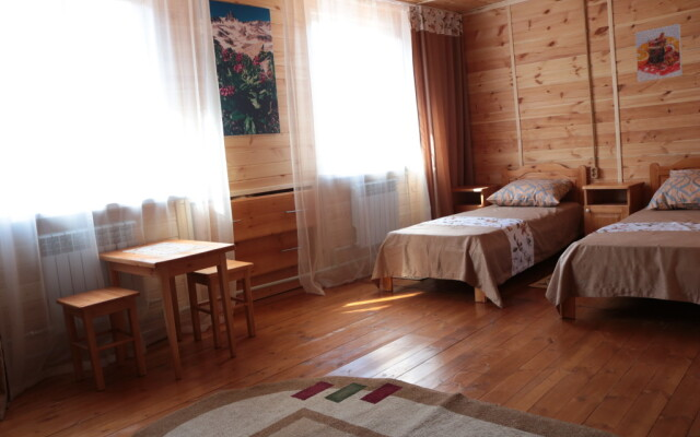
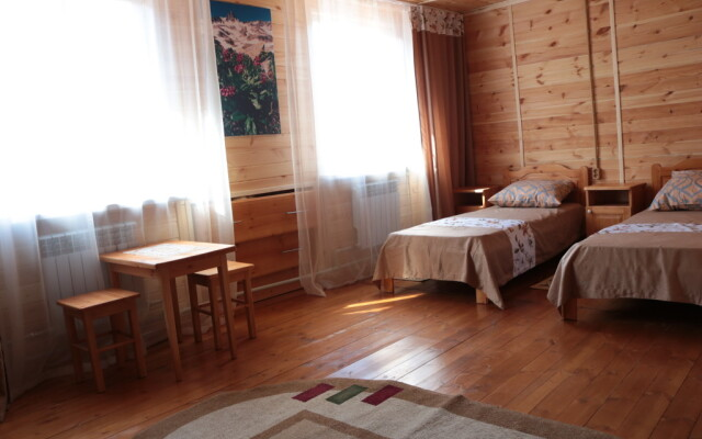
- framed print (657, 54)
